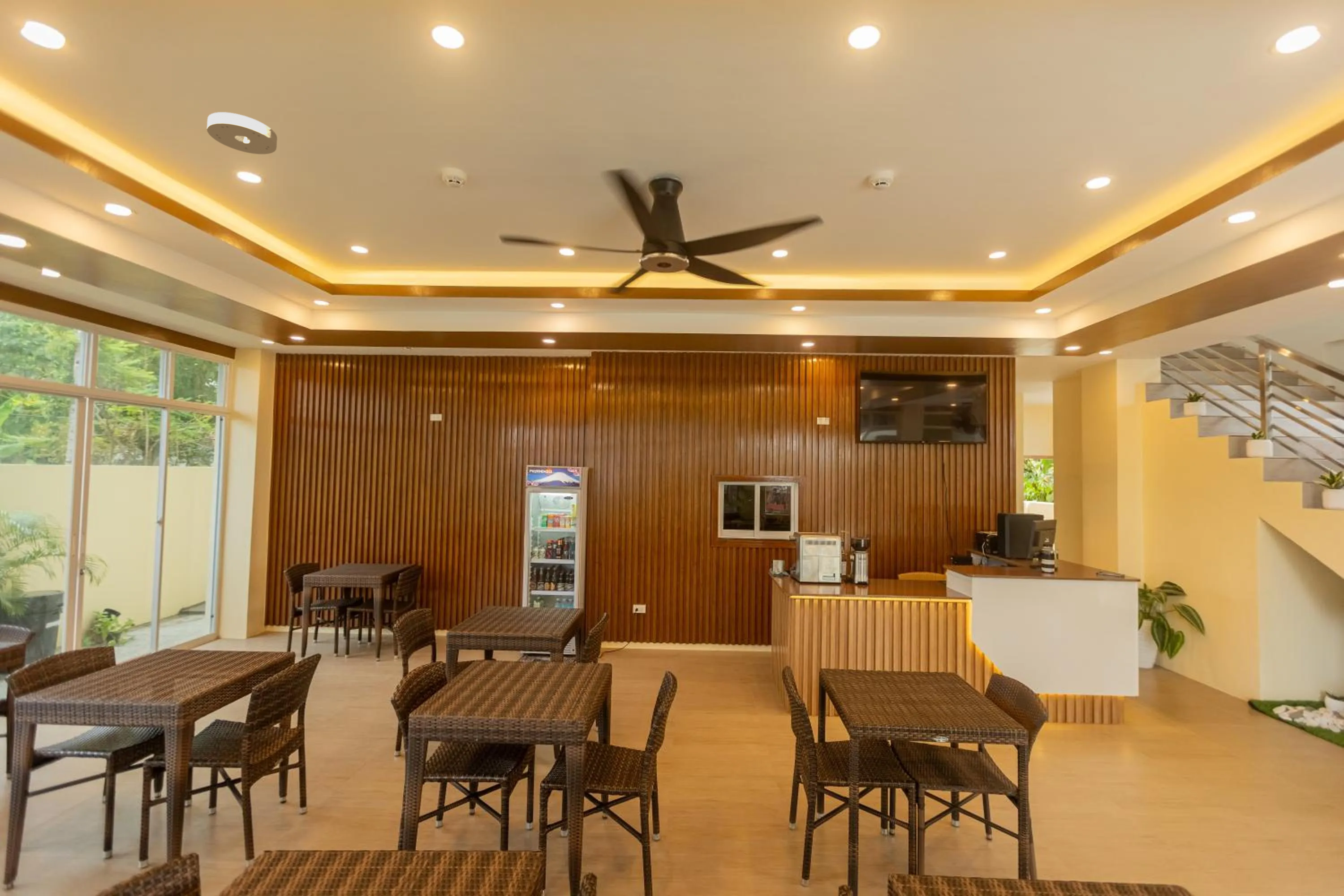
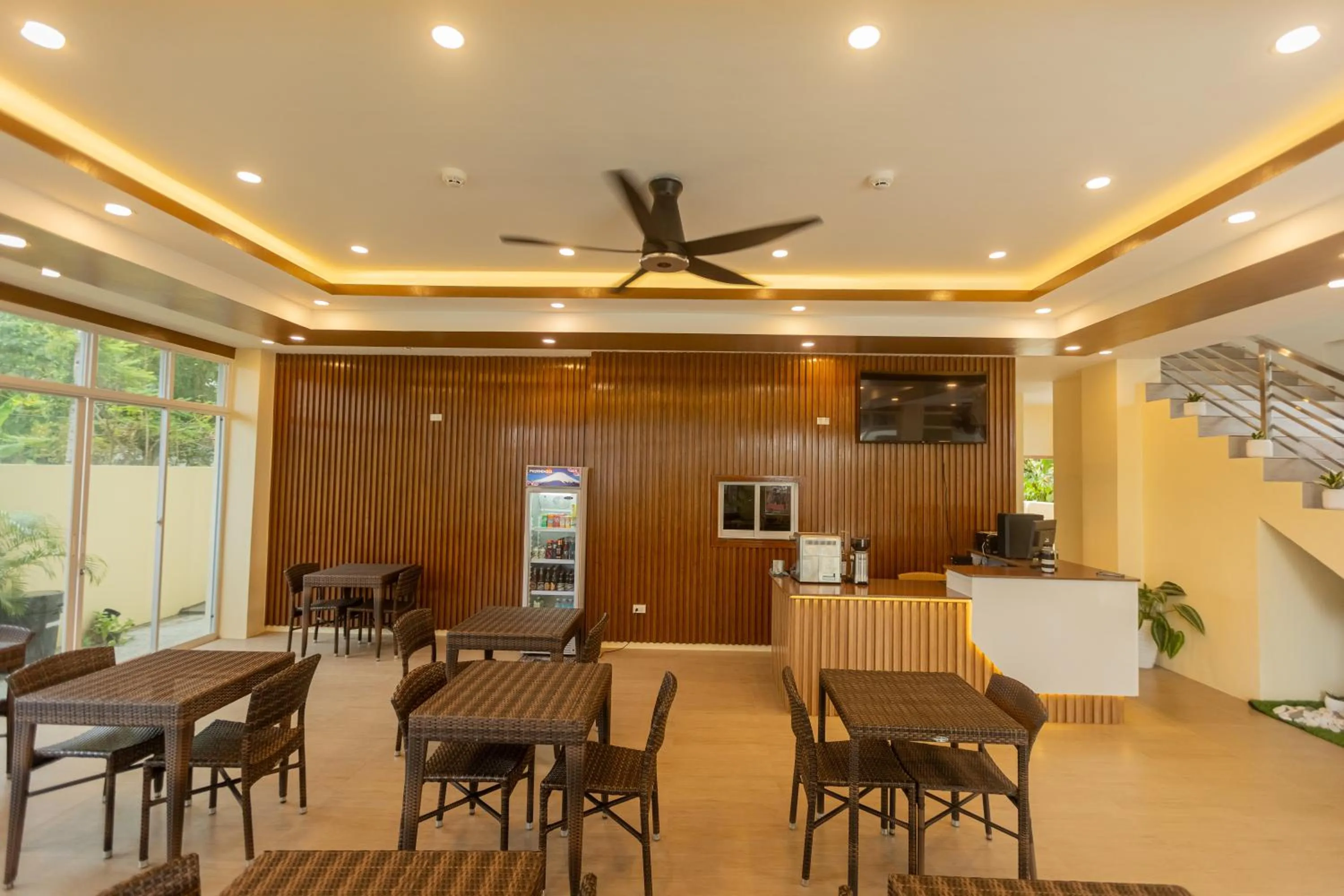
- smoke detector (243, 134)
